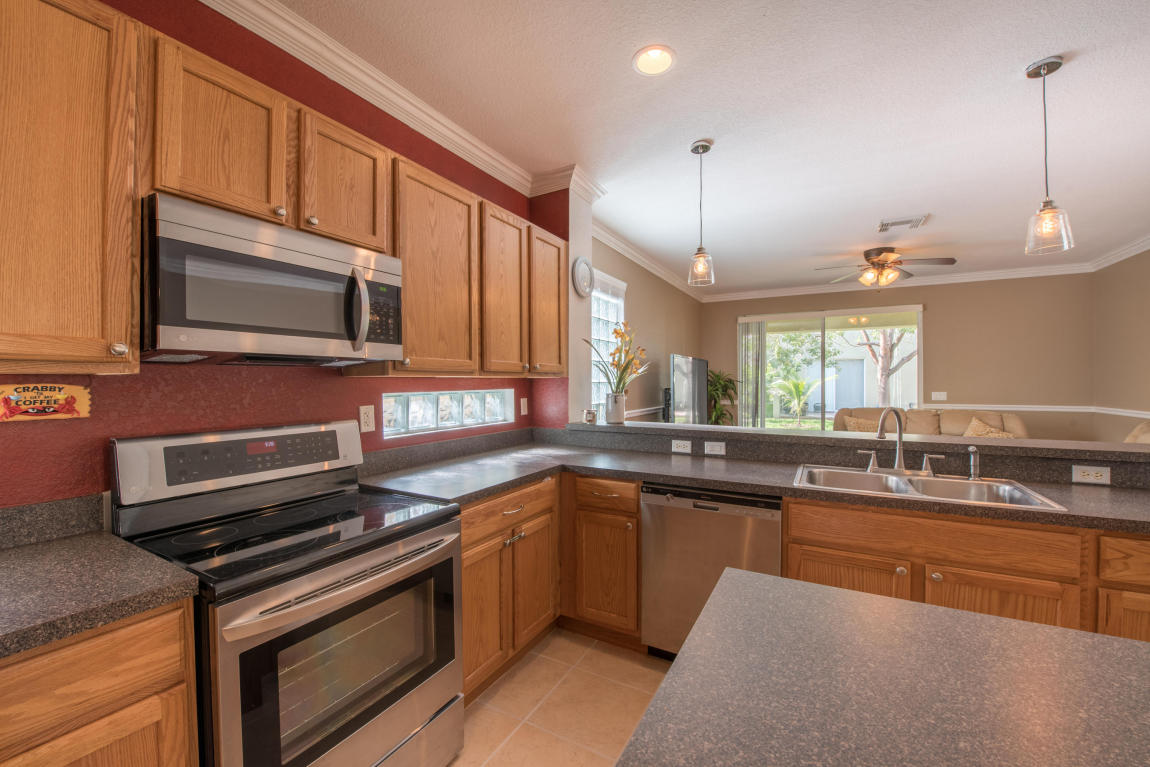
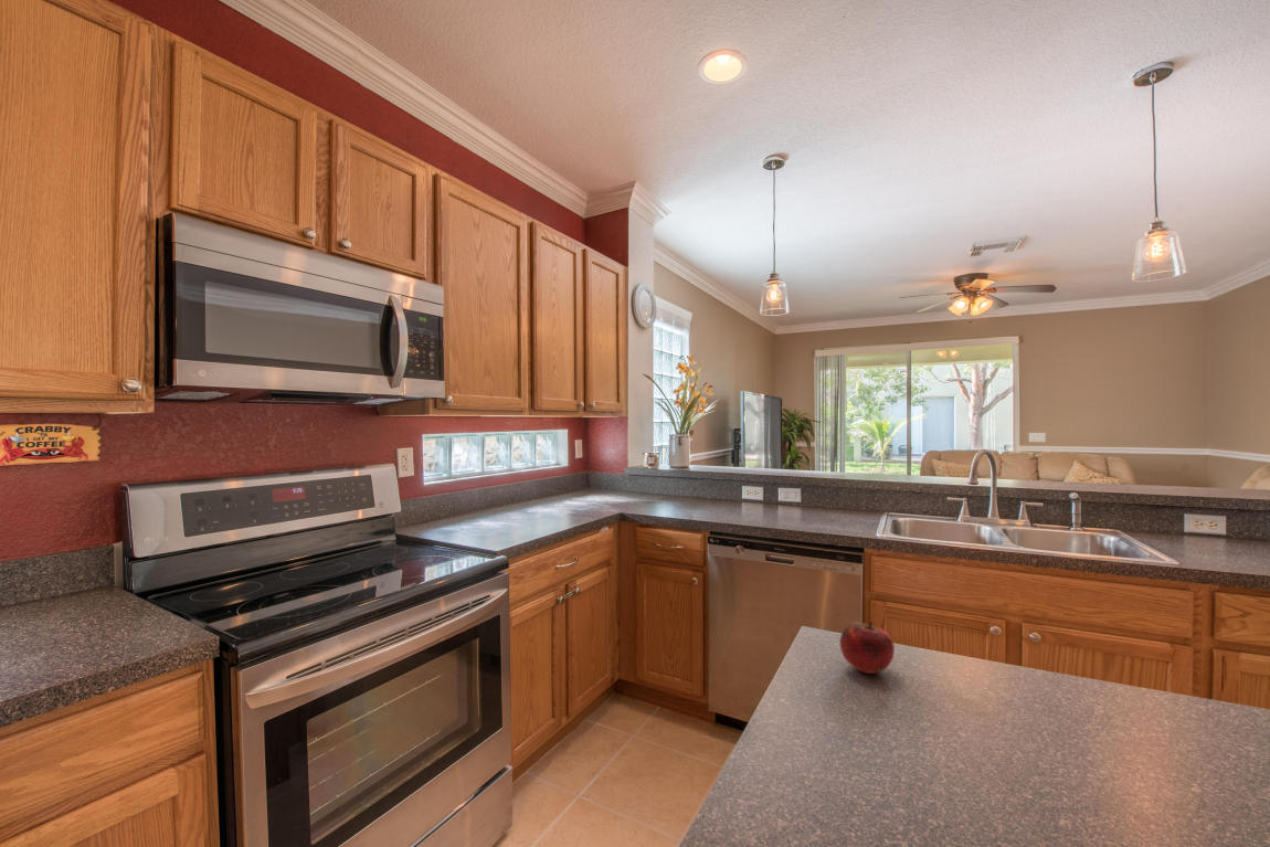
+ fruit (866, 645)
